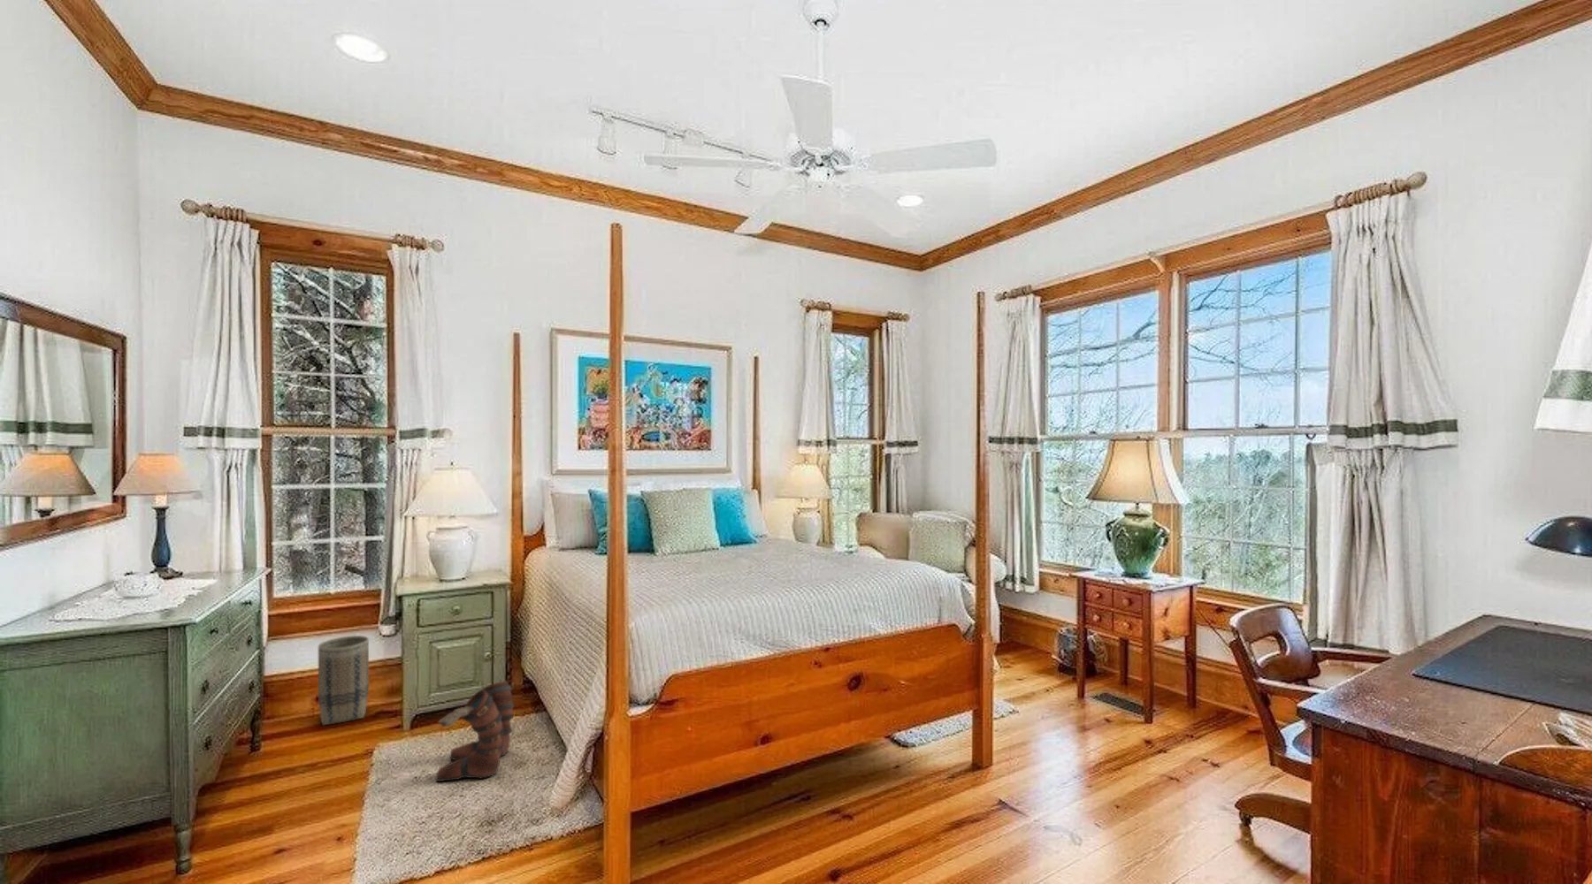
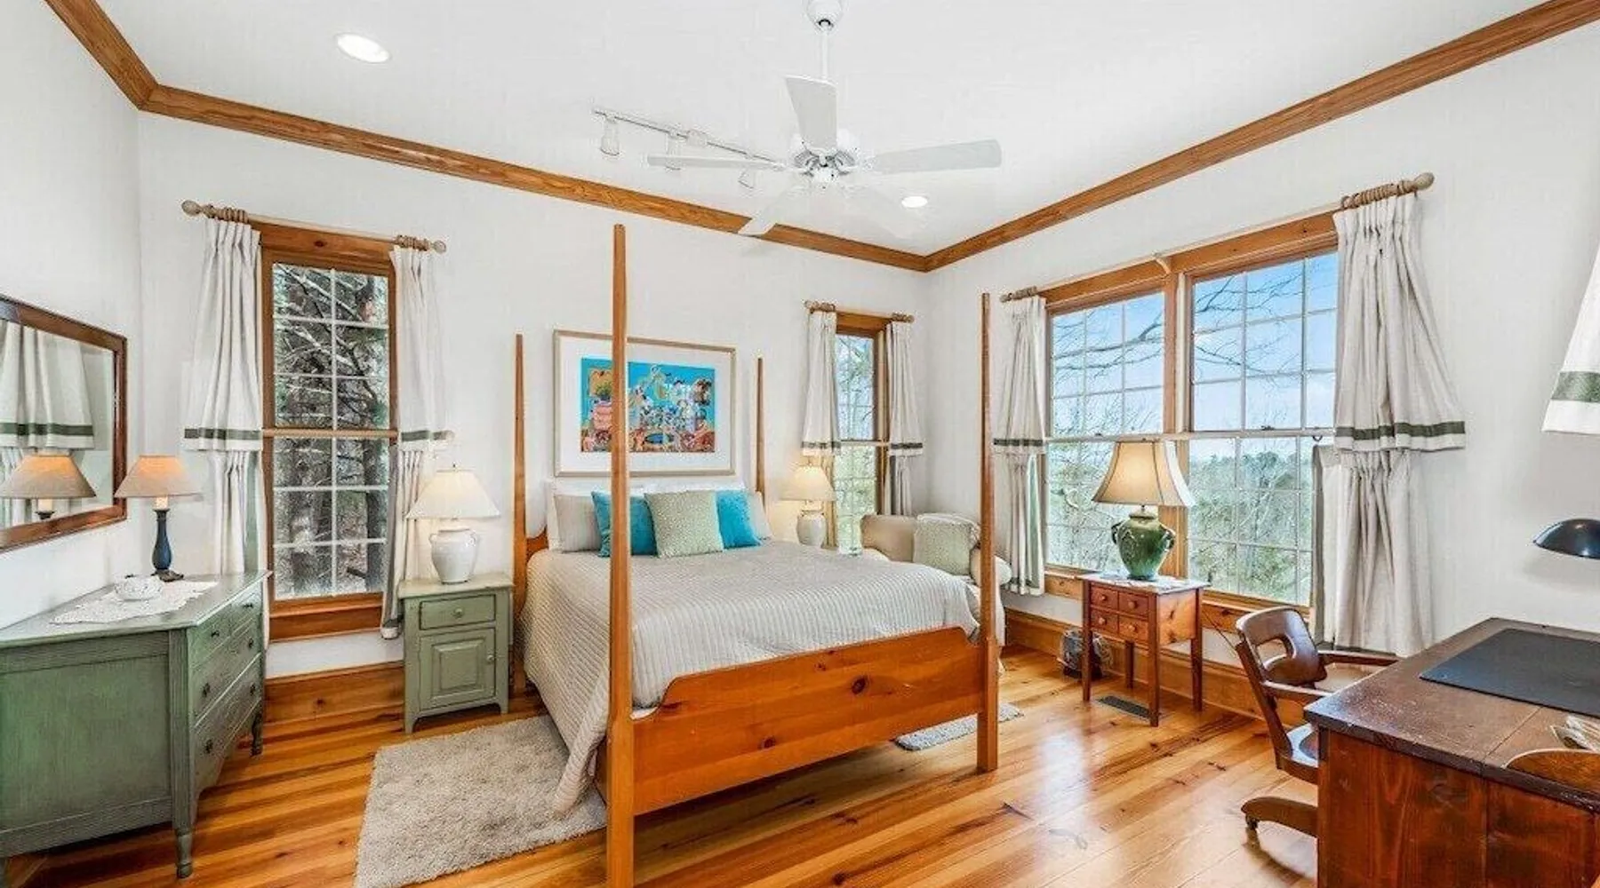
- boots (474, 727)
- basket (343, 679)
